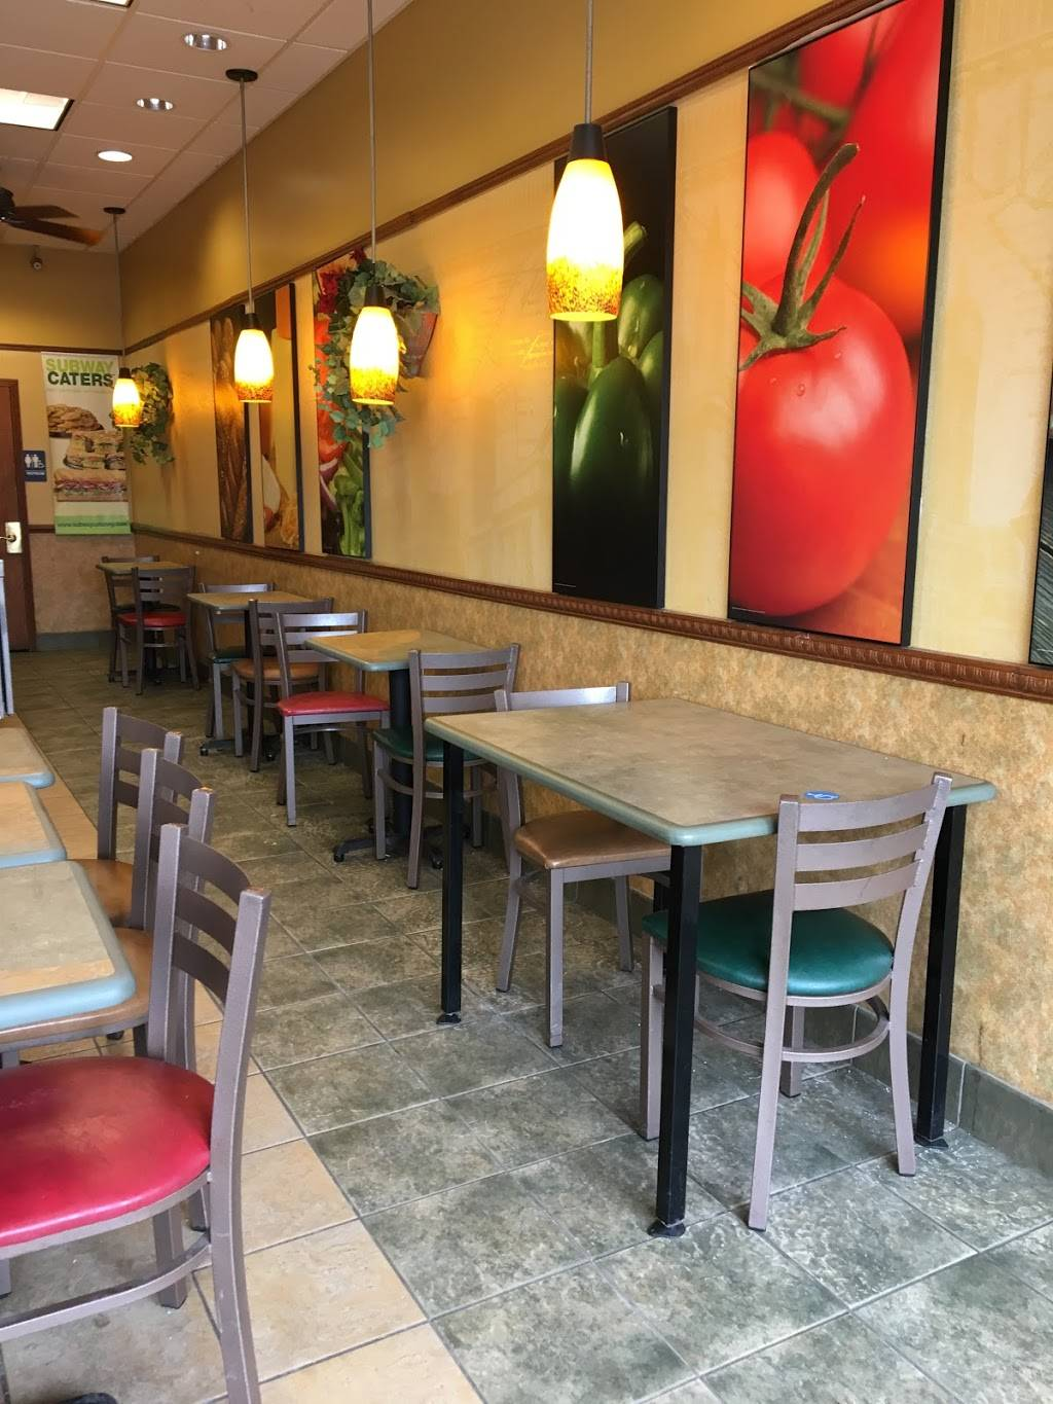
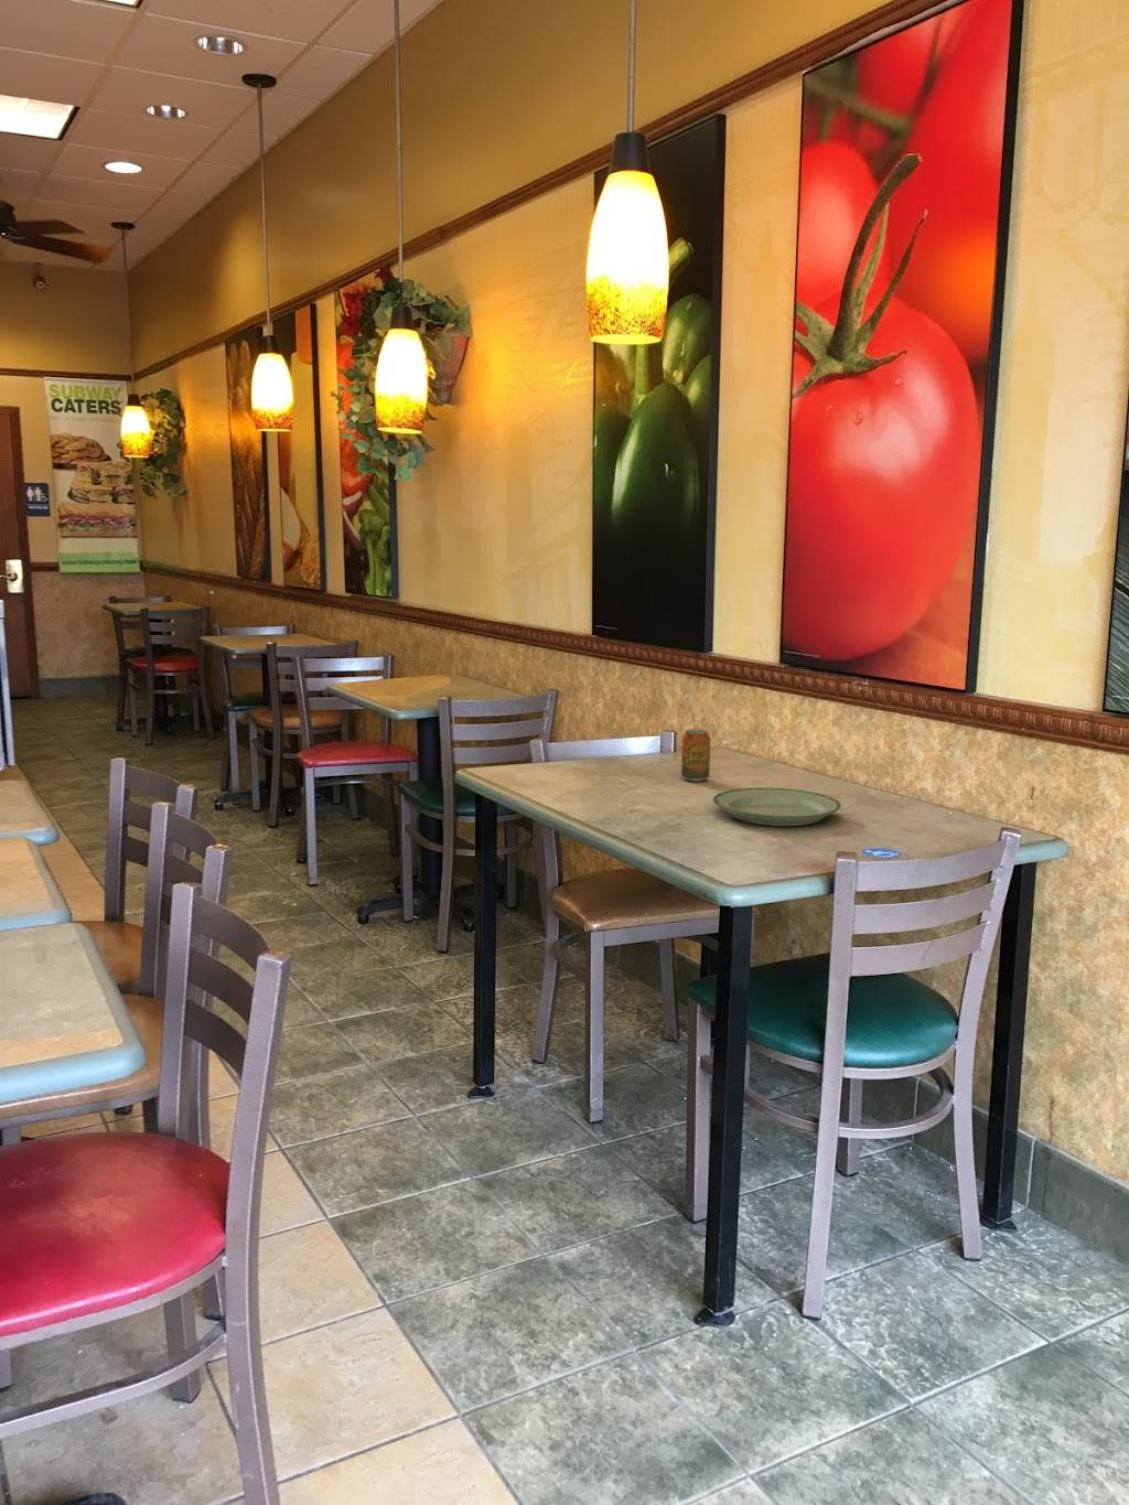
+ beverage can (696, 754)
+ plate (776, 808)
